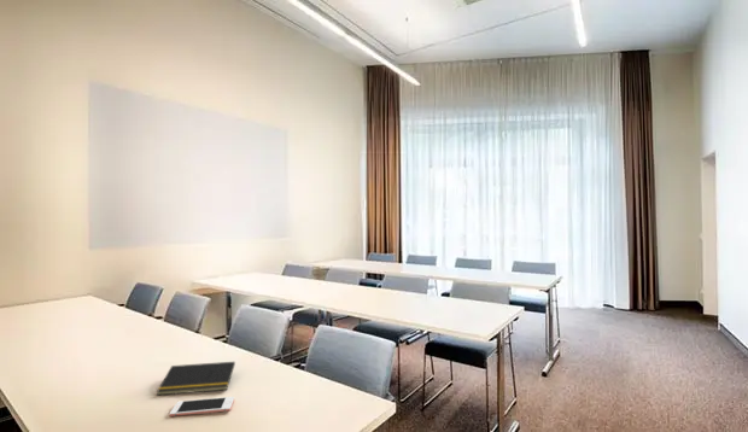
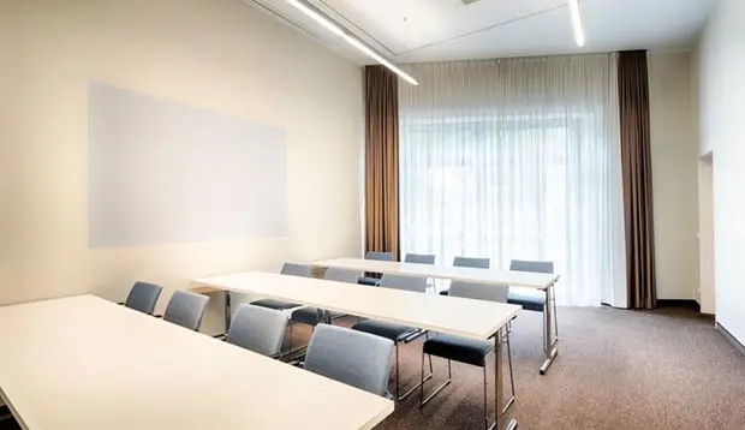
- notepad (198, 376)
- cell phone (203, 405)
